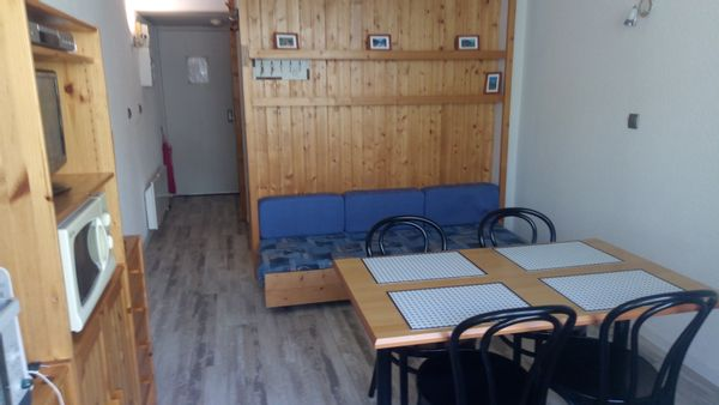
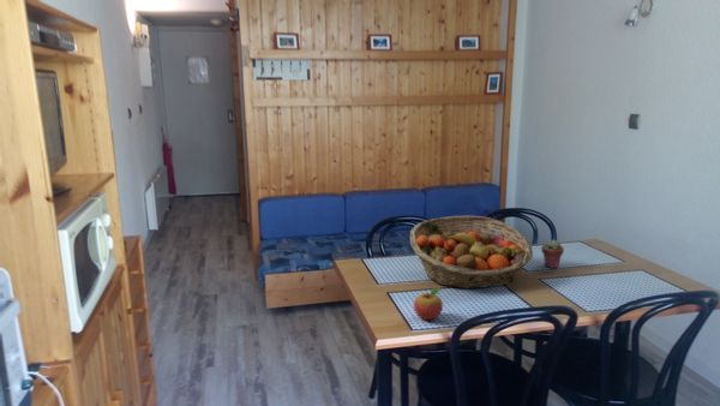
+ potted succulent (552, 252)
+ fruit basket (469, 250)
+ fruit (427, 303)
